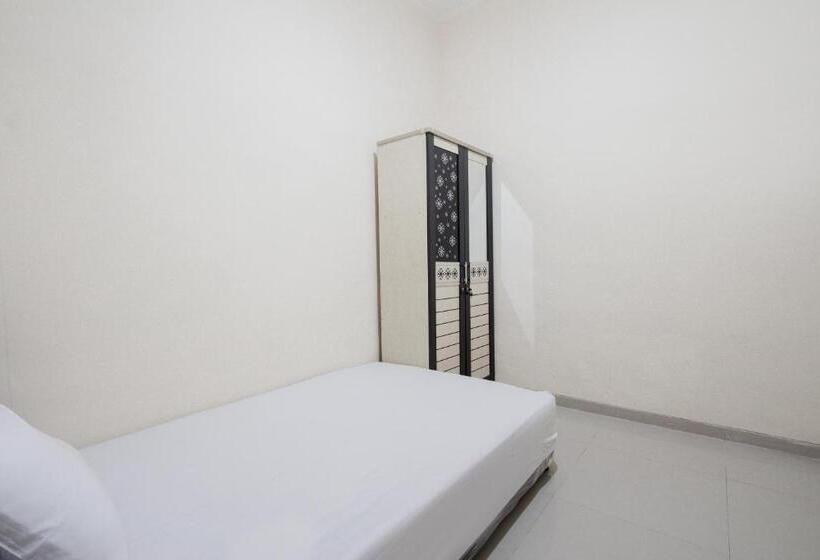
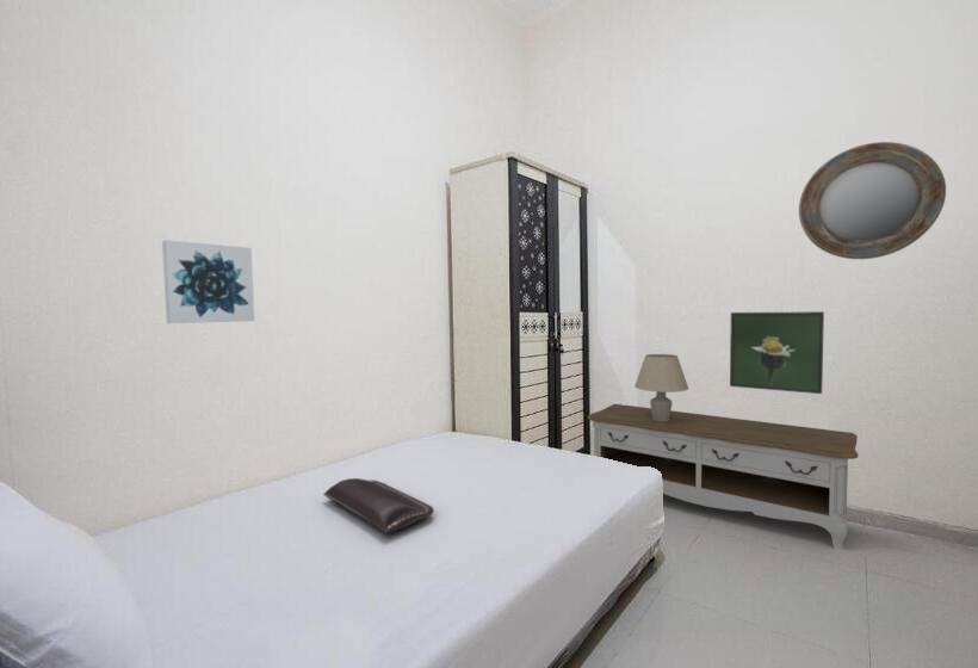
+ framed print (774, 351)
+ home mirror (866, 202)
+ wall art (211, 283)
+ table lamp (661, 386)
+ glasses case (378, 502)
+ storage bench (706, 464)
